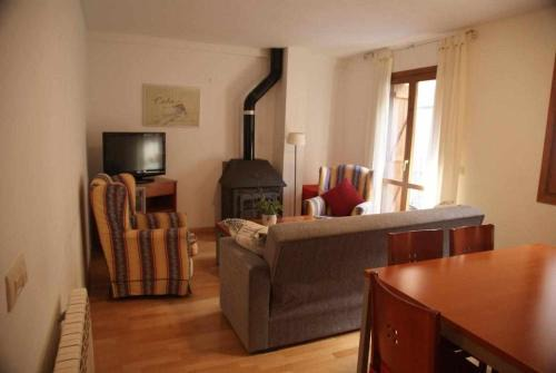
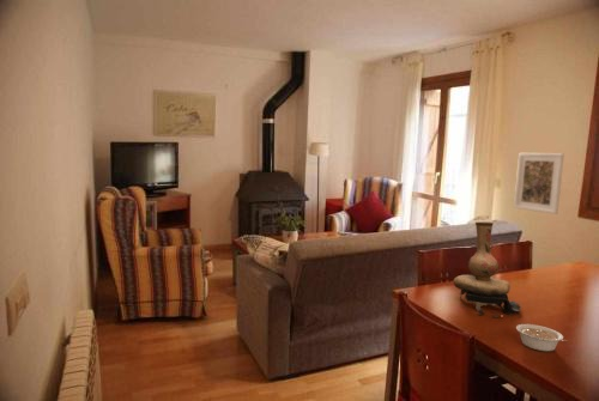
+ vase (489, 265)
+ legume (540, 338)
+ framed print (537, 182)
